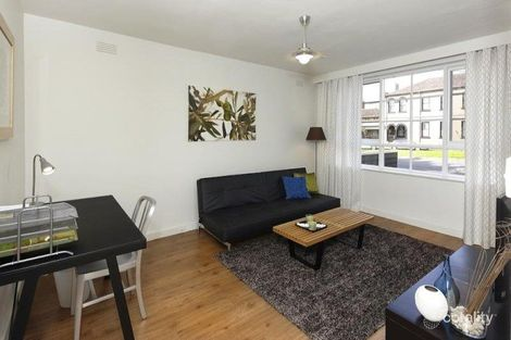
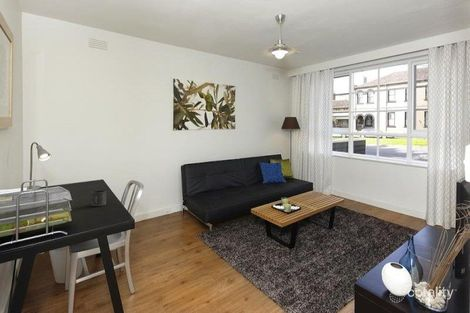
+ mug (98, 198)
